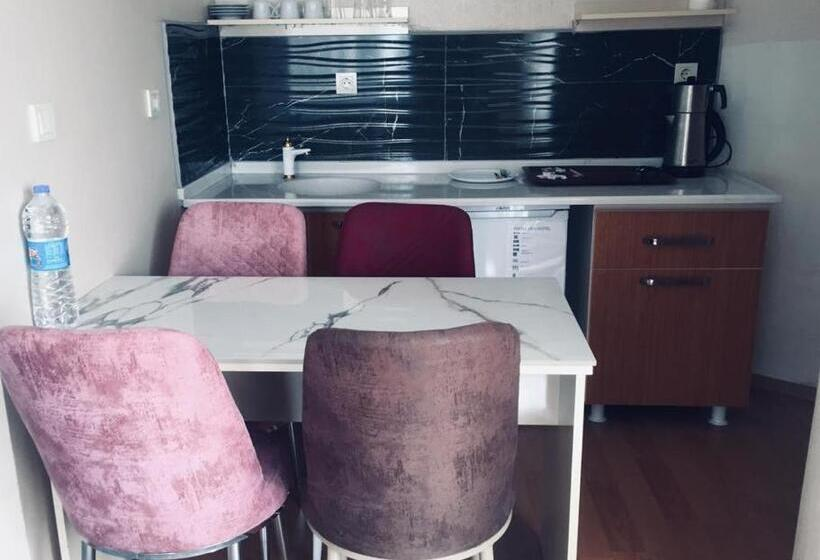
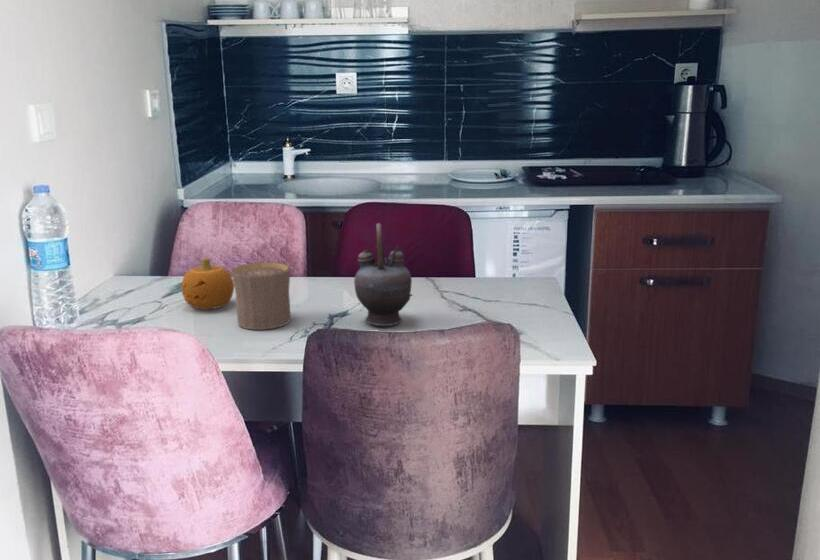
+ fruit (207, 281)
+ cup (262, 295)
+ teapot (383, 272)
